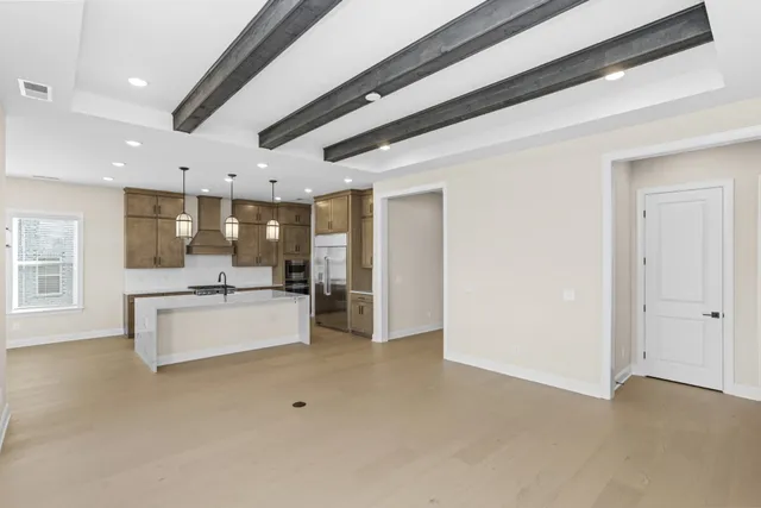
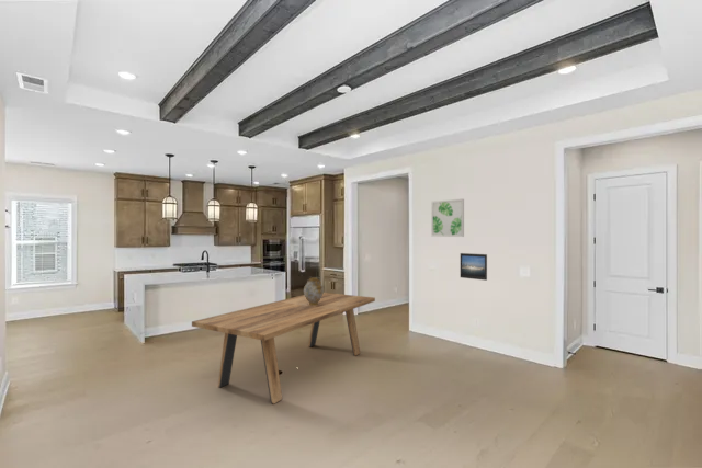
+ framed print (473, 266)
+ wall art (446, 218)
+ dining table (295, 329)
+ ceramic jug (313, 290)
